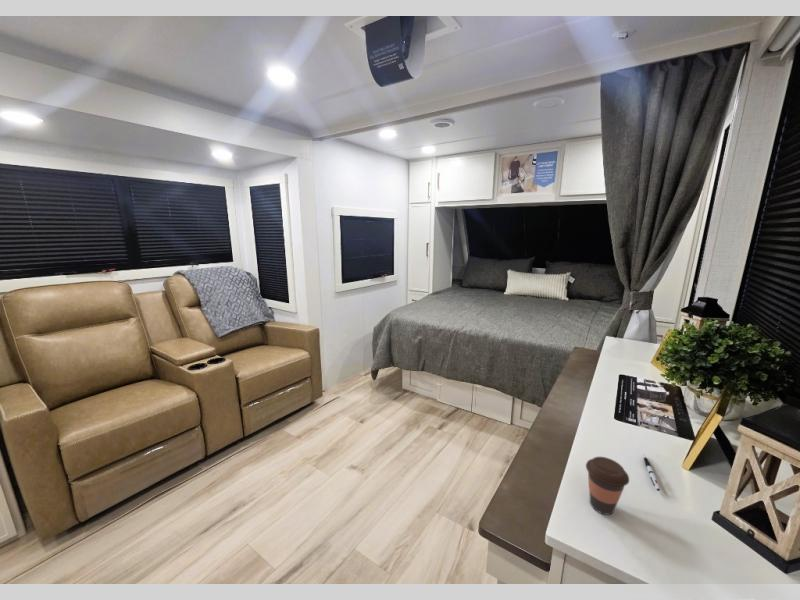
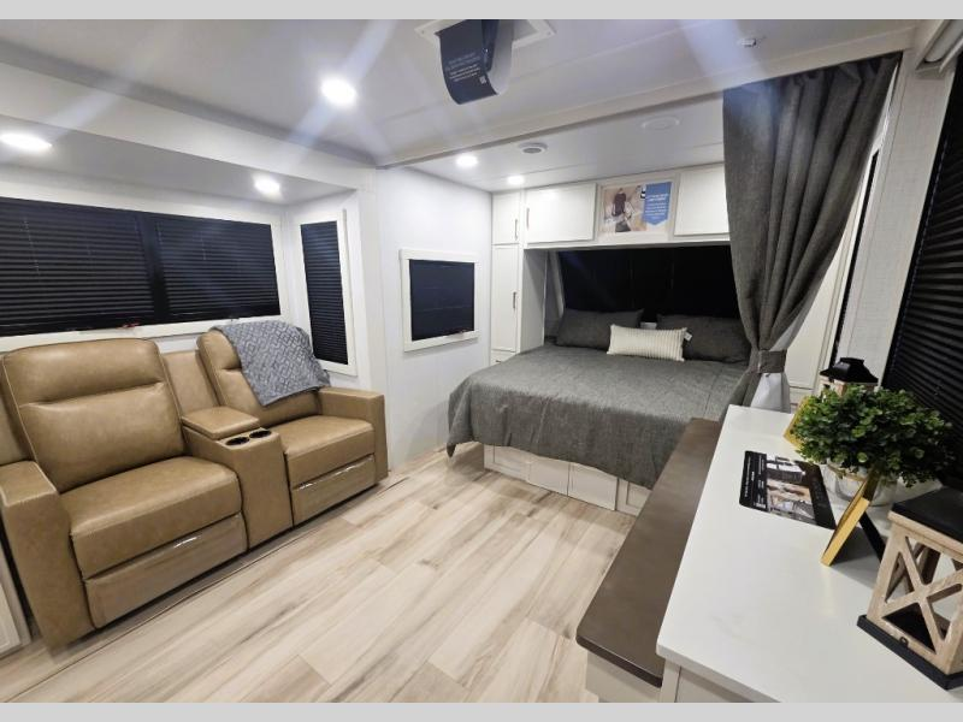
- pen (650, 470)
- coffee cup (604, 486)
